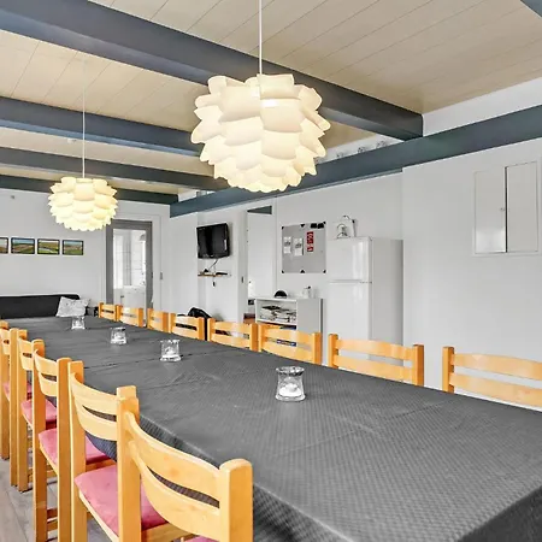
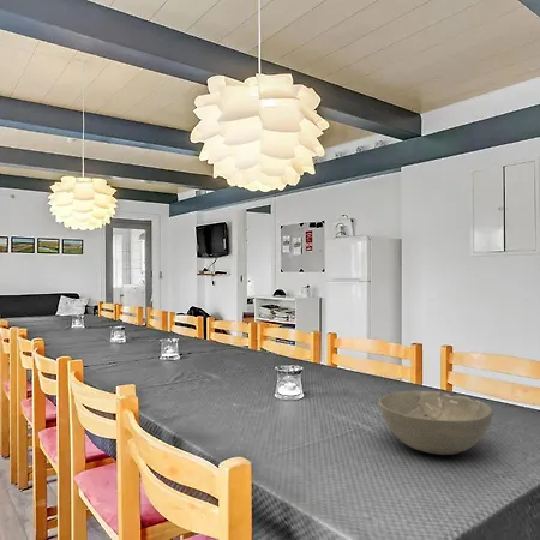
+ bowl (433, 426)
